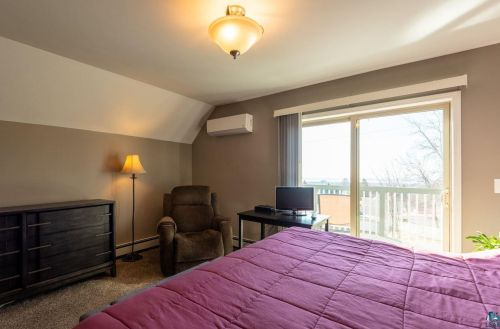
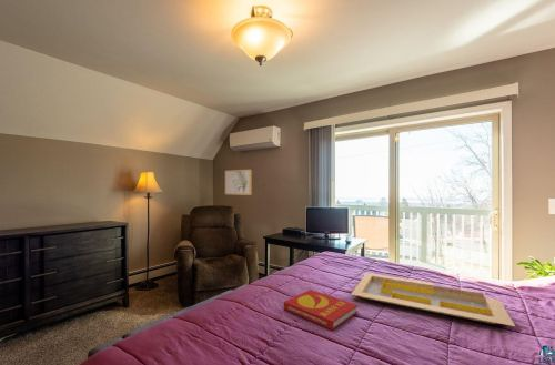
+ book (320, 306)
+ wall art (238, 182)
+ serving tray (423, 296)
